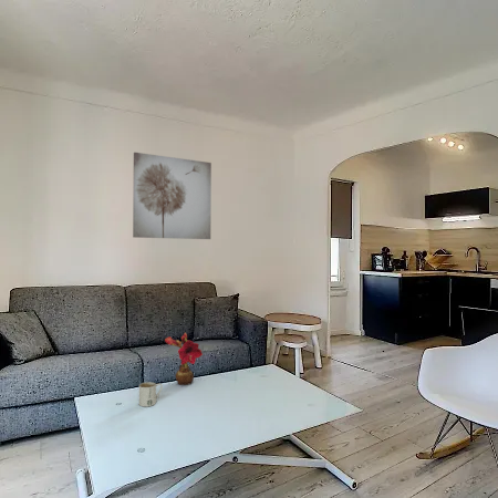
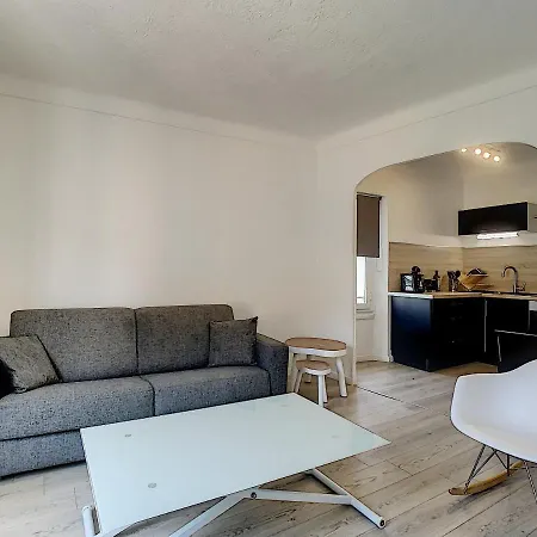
- mug (151, 393)
- flower (184, 360)
- wall art (174, 198)
